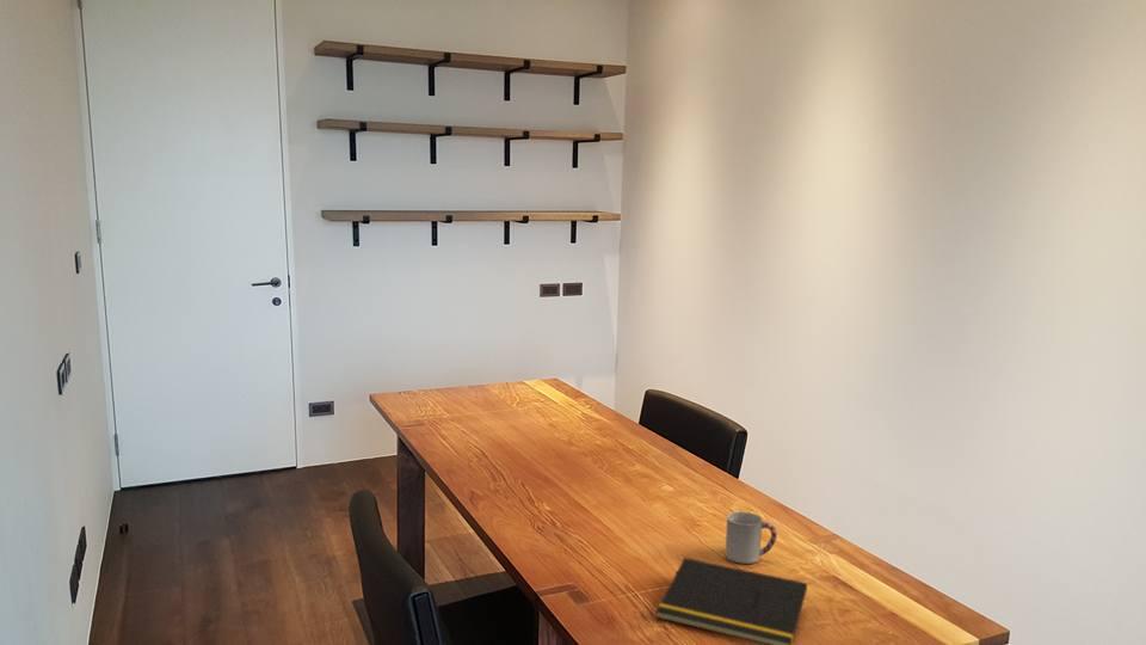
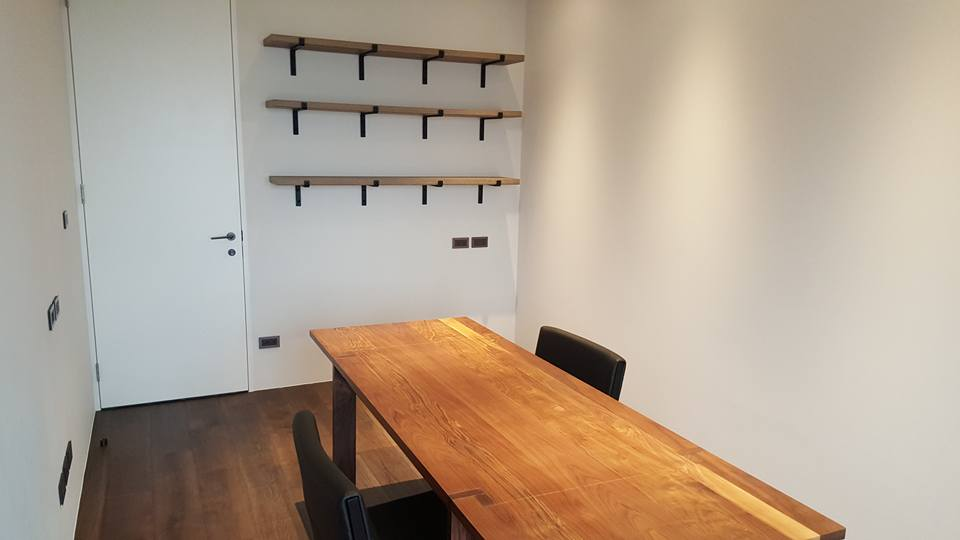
- cup (751, 538)
- notepad (733, 600)
